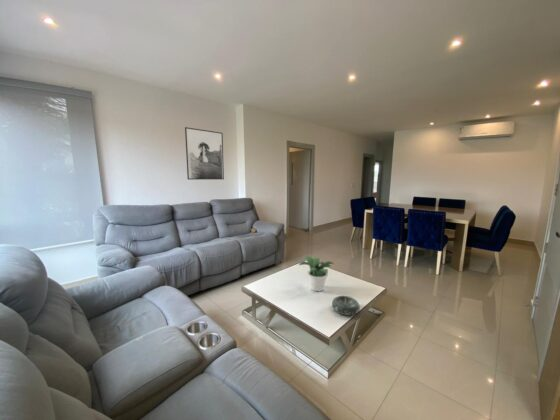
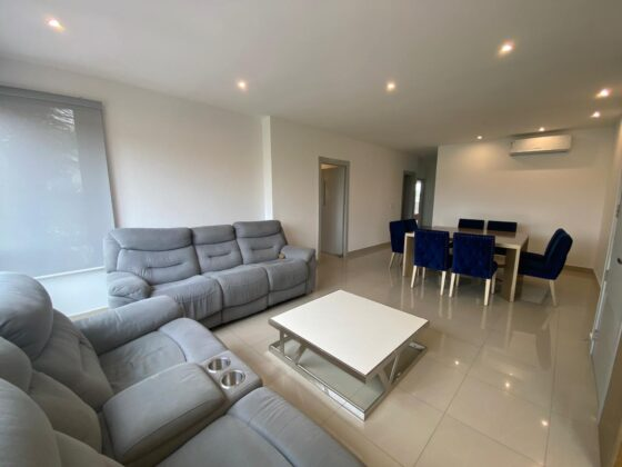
- potted plant (314, 273)
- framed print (205, 155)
- decorative bowl (345, 305)
